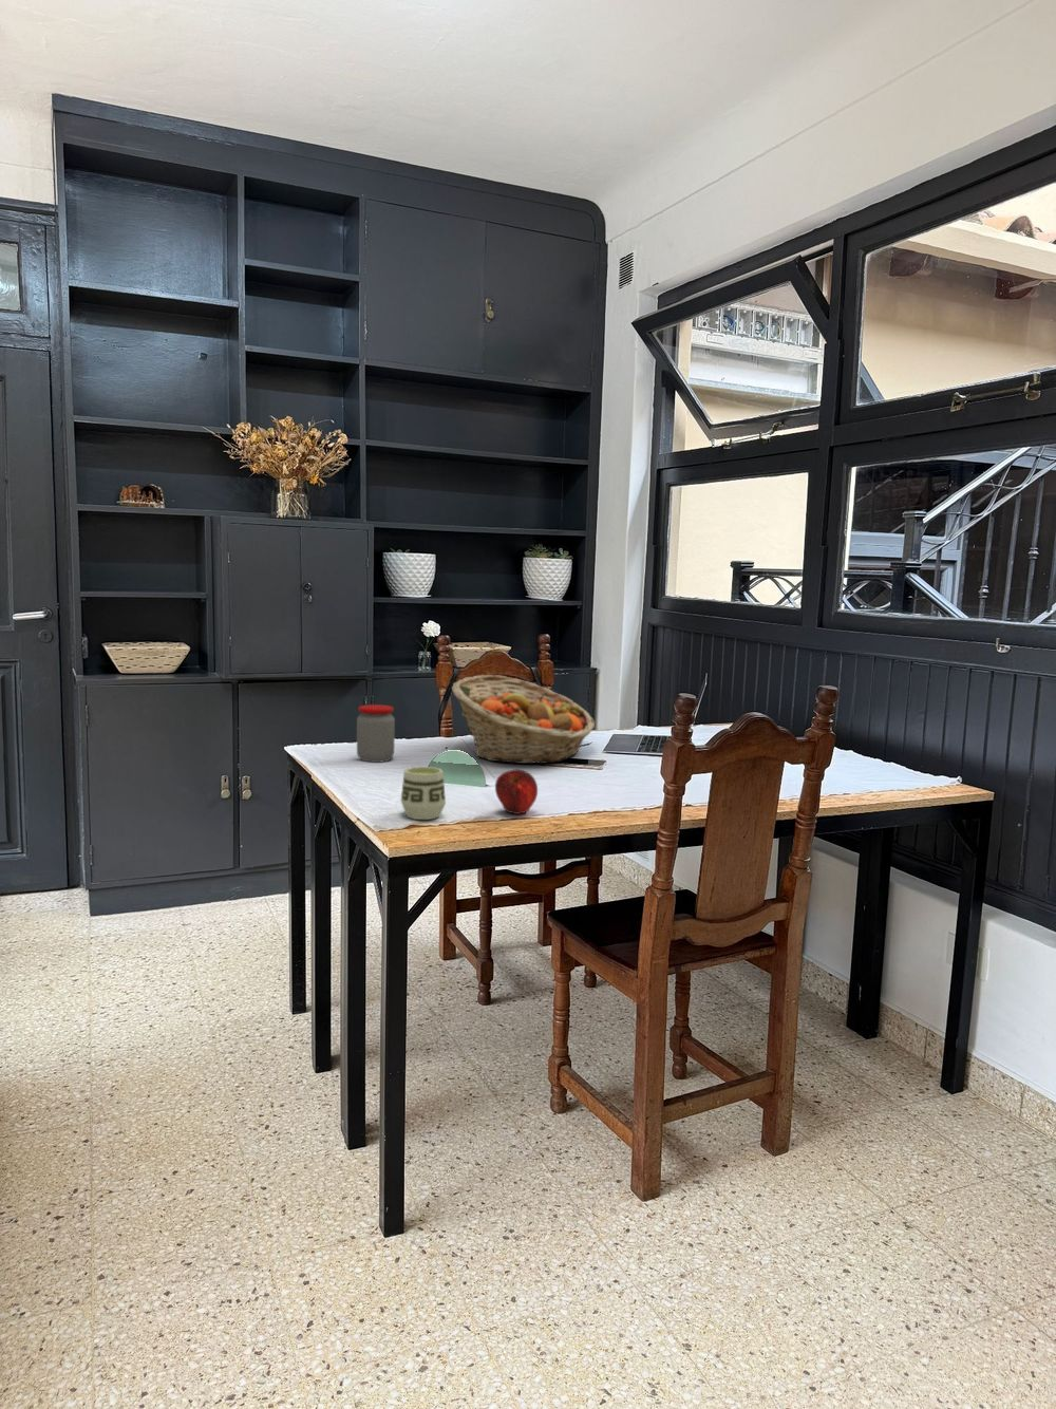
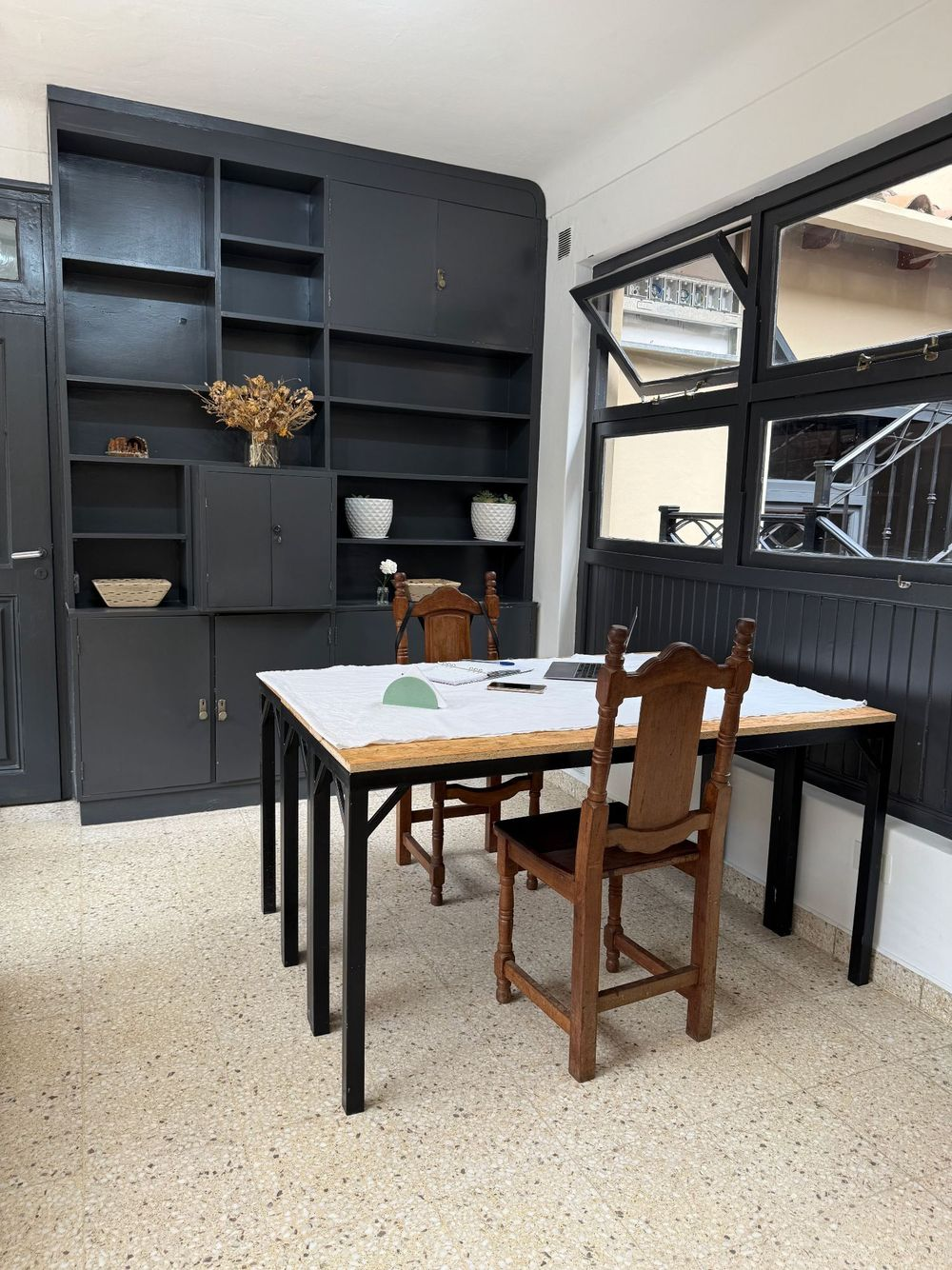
- jar (375, 733)
- apple (516, 791)
- cup (423, 792)
- fruit basket (522, 717)
